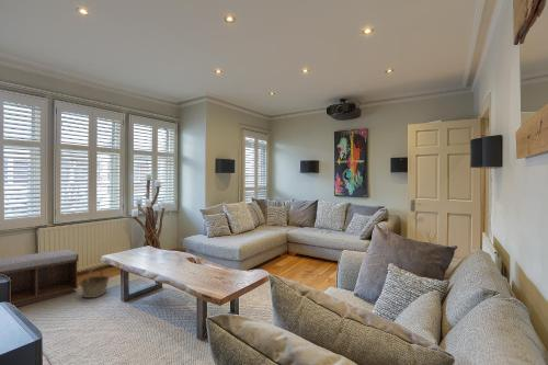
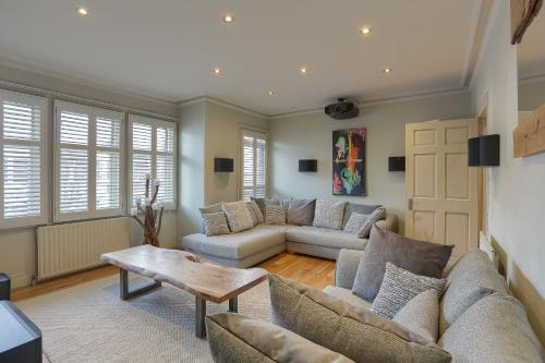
- basket (94, 281)
- bench (33, 276)
